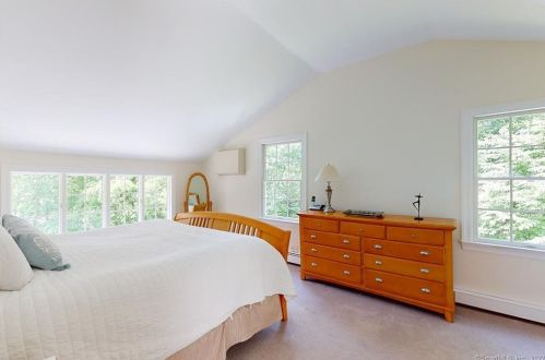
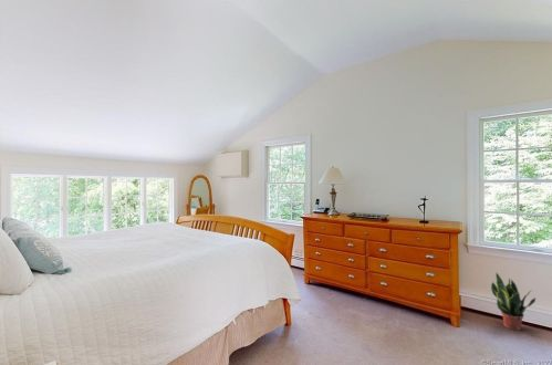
+ potted plant (512, 301)
